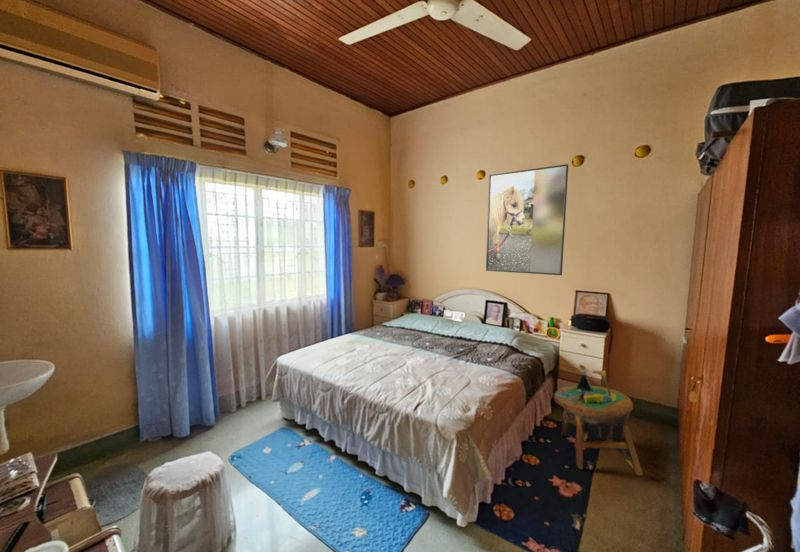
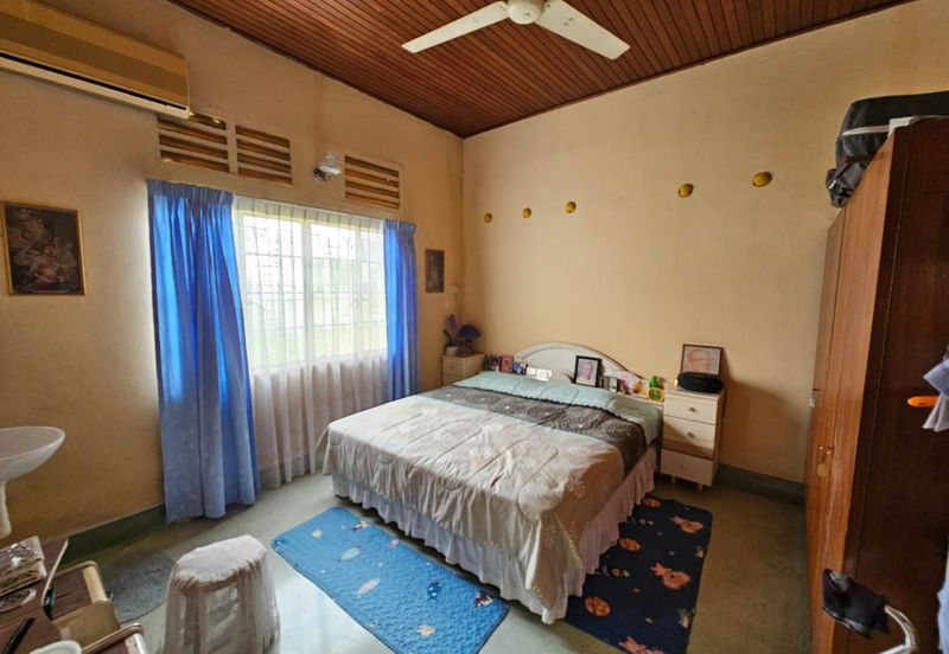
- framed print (523, 222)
- side table (598, 413)
